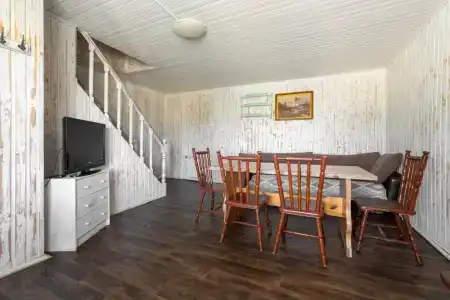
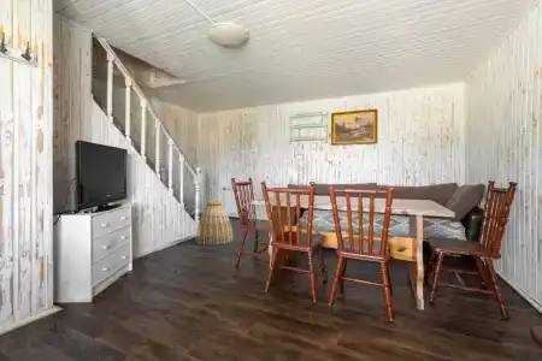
+ basket (214, 220)
